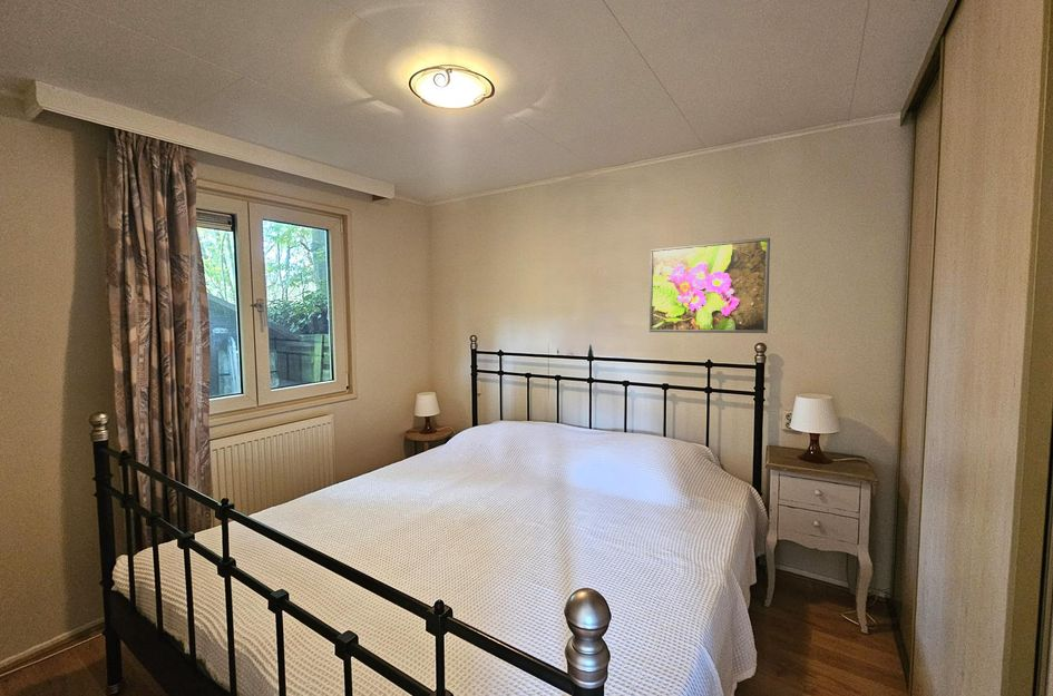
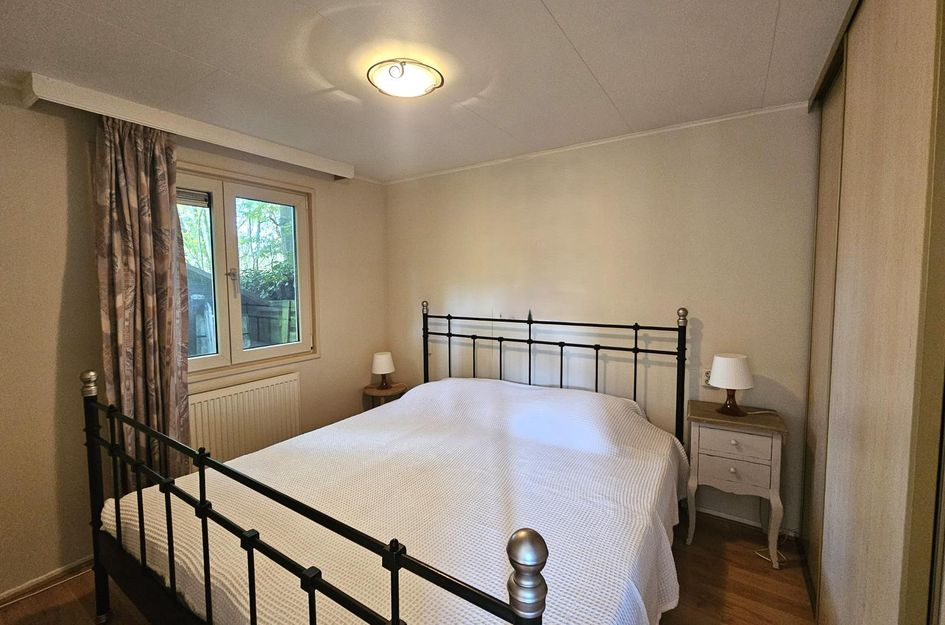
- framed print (705, 288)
